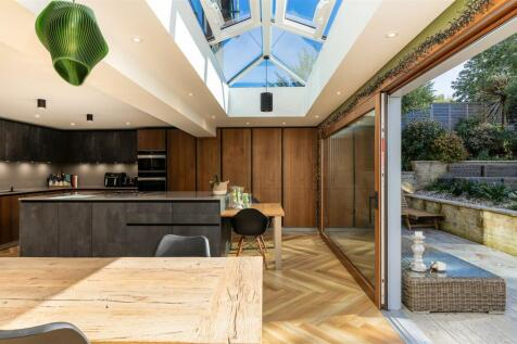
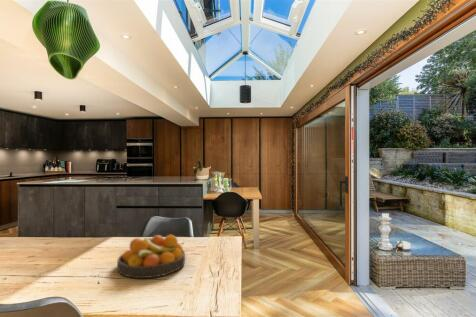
+ fruit bowl (152, 250)
